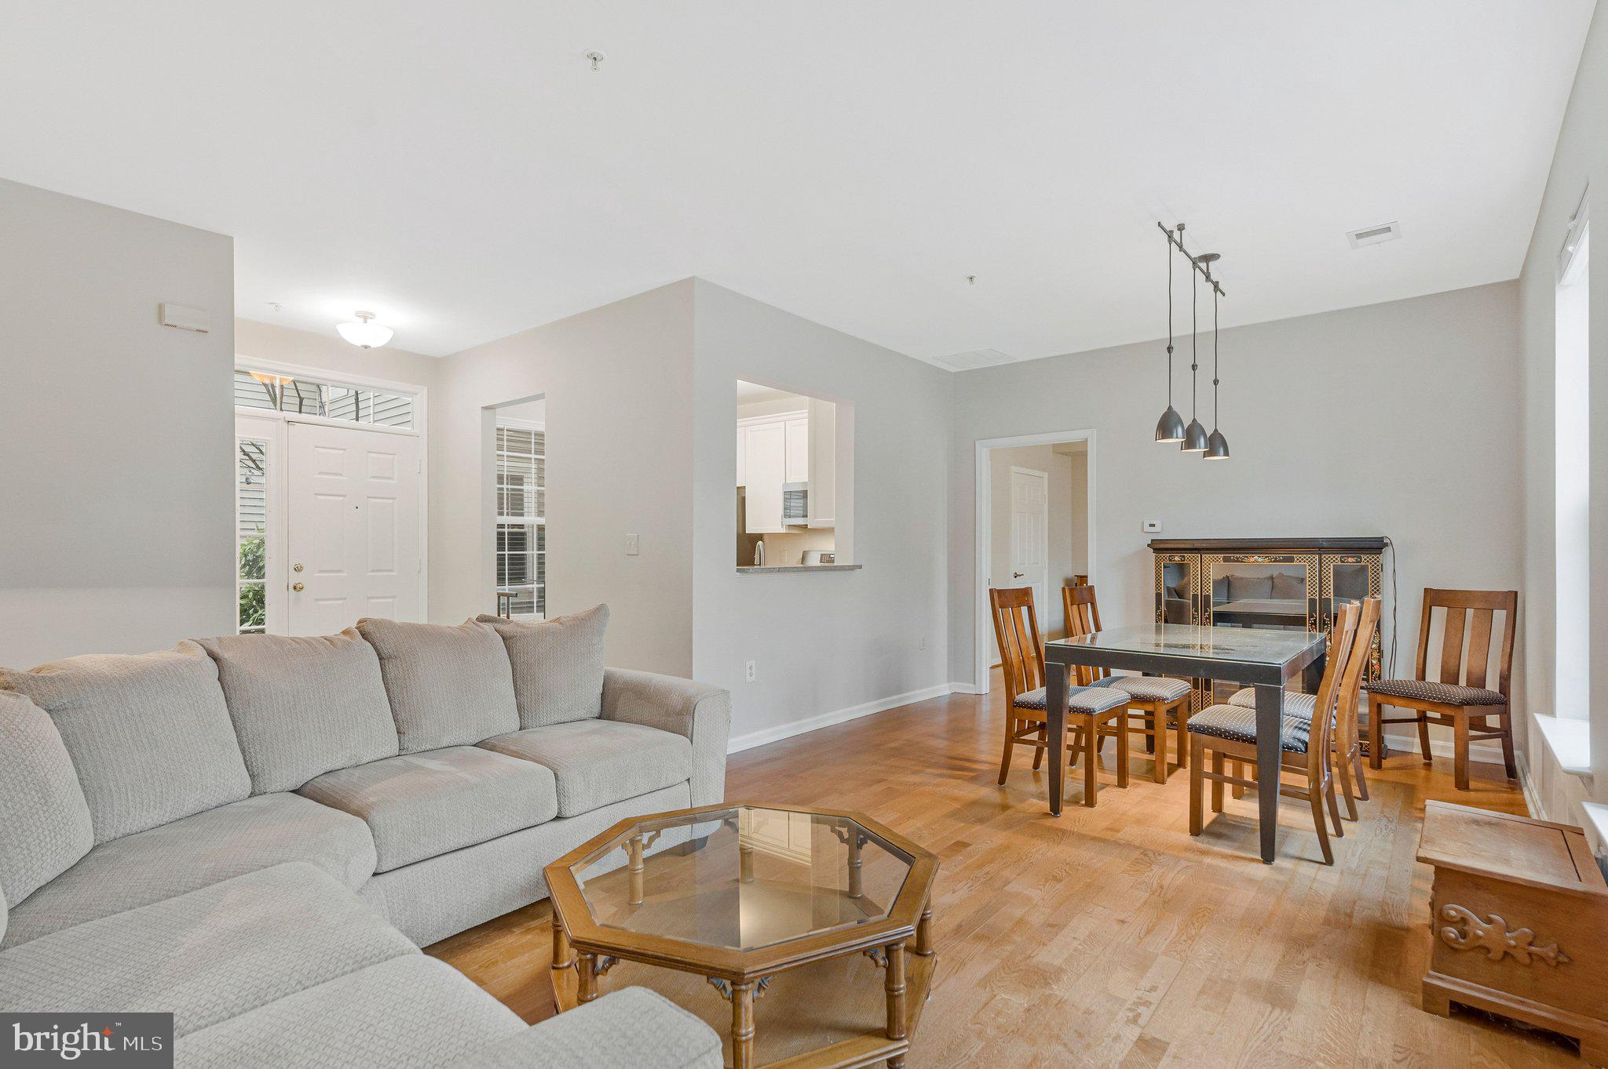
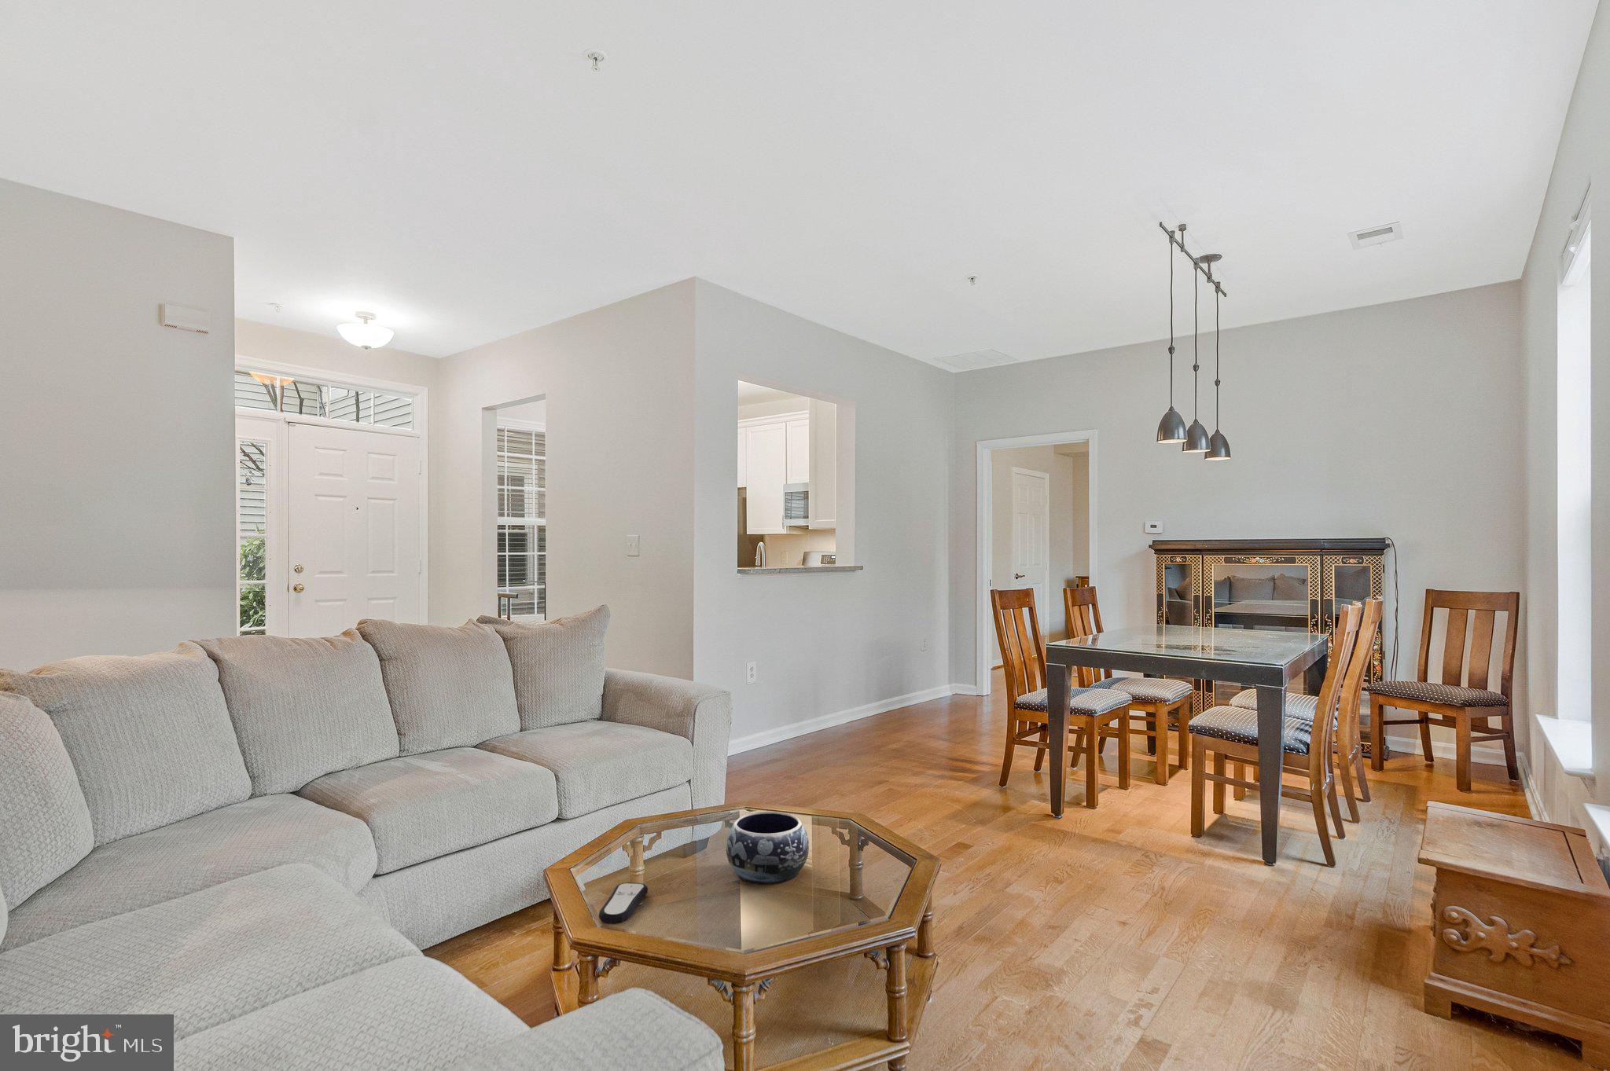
+ remote control (623, 901)
+ decorative bowl (767, 846)
